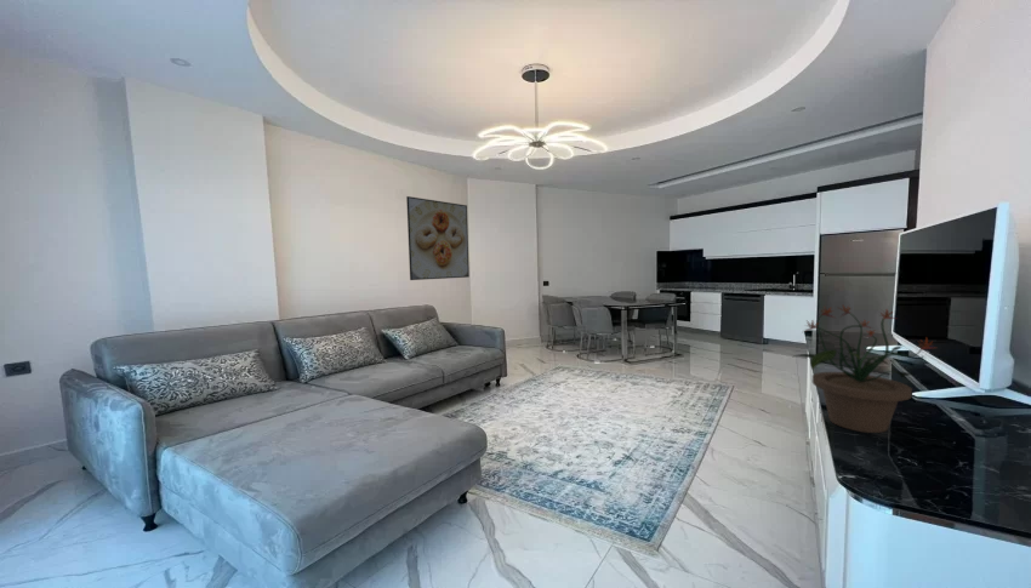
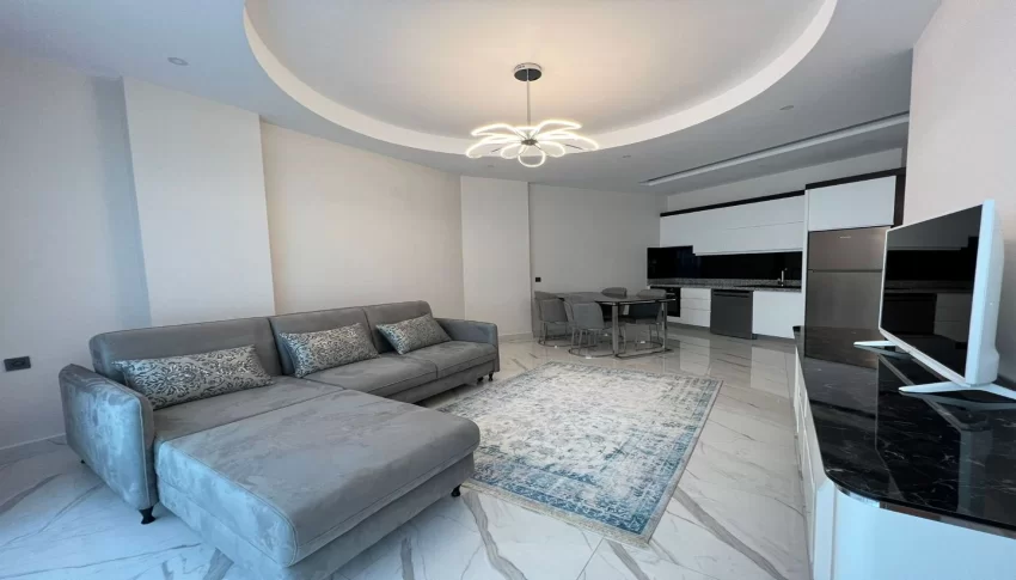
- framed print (440, 240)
- potted plant (854, 364)
